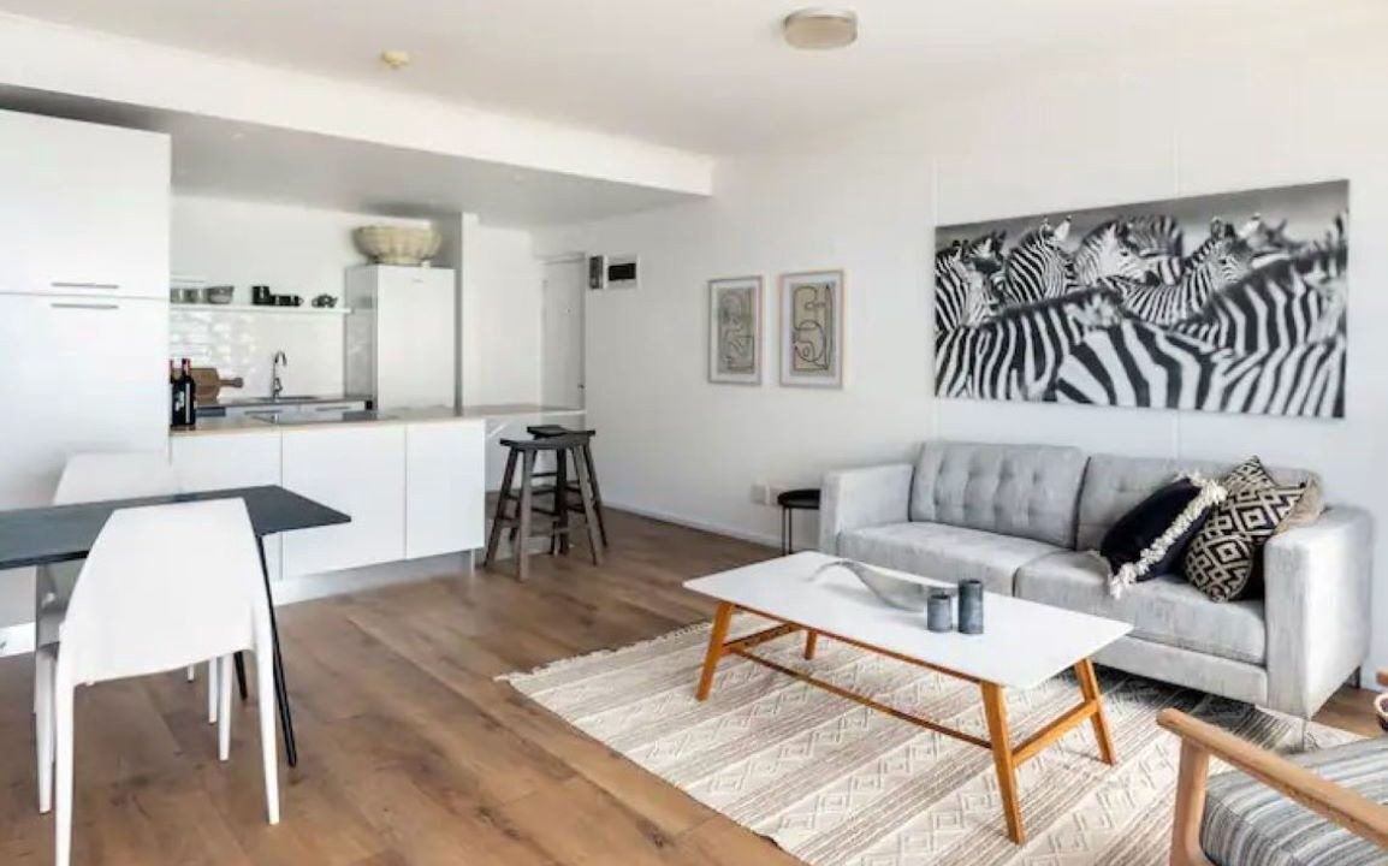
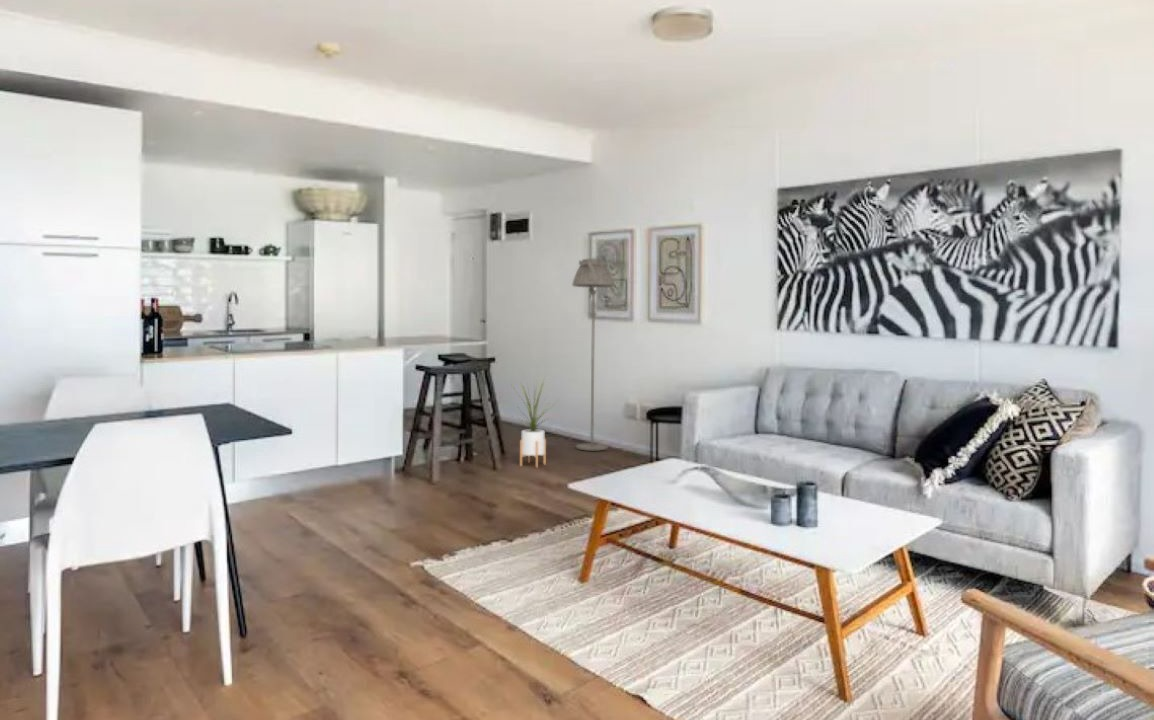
+ house plant (531, 420)
+ floor lamp (592, 354)
